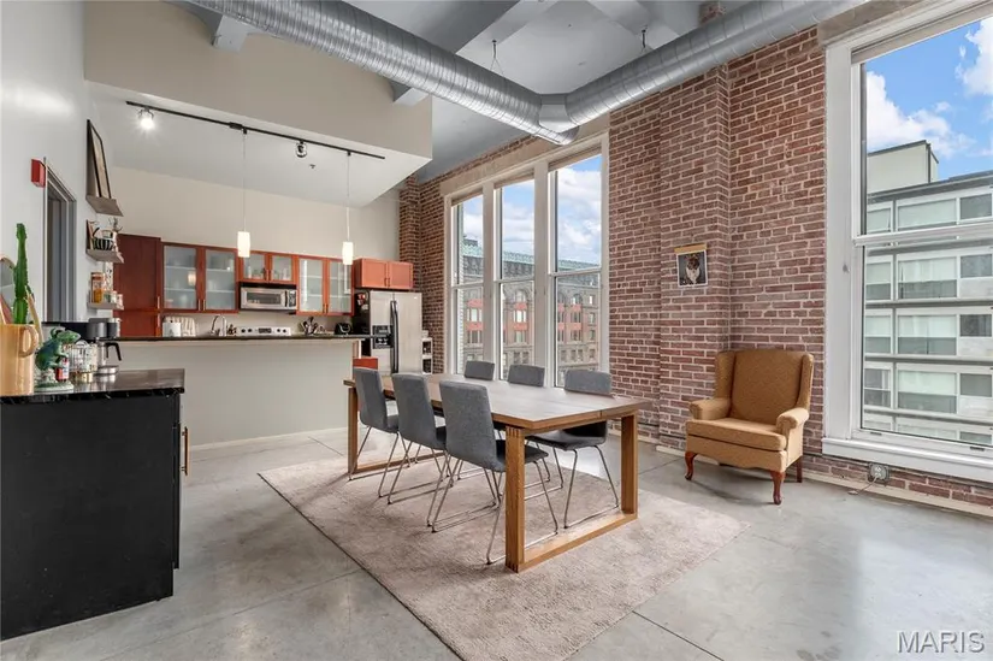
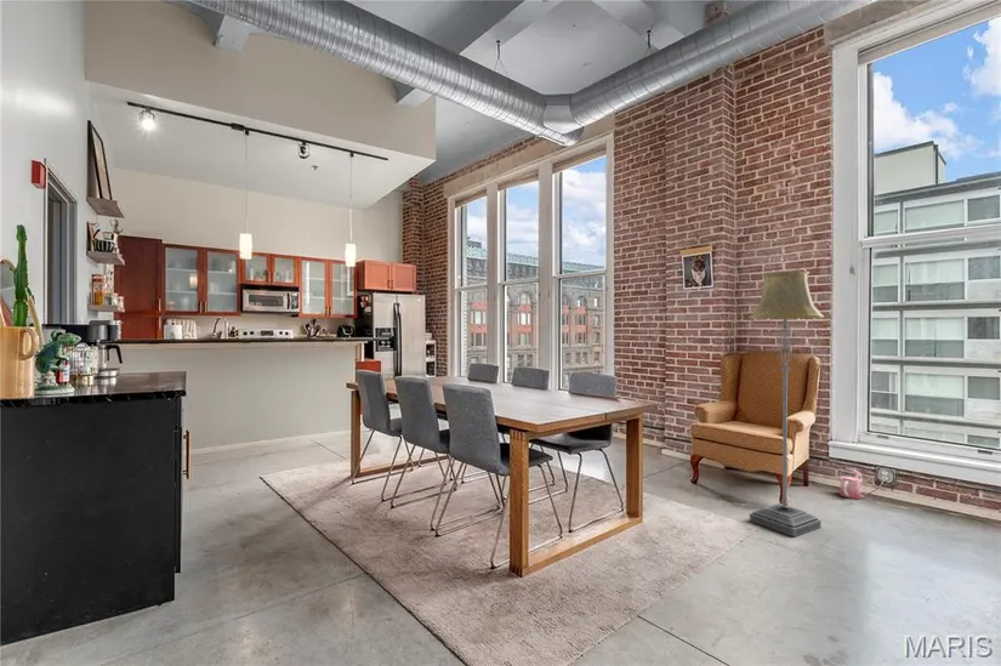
+ watering can (852, 482)
+ floor lamp (784, 398)
